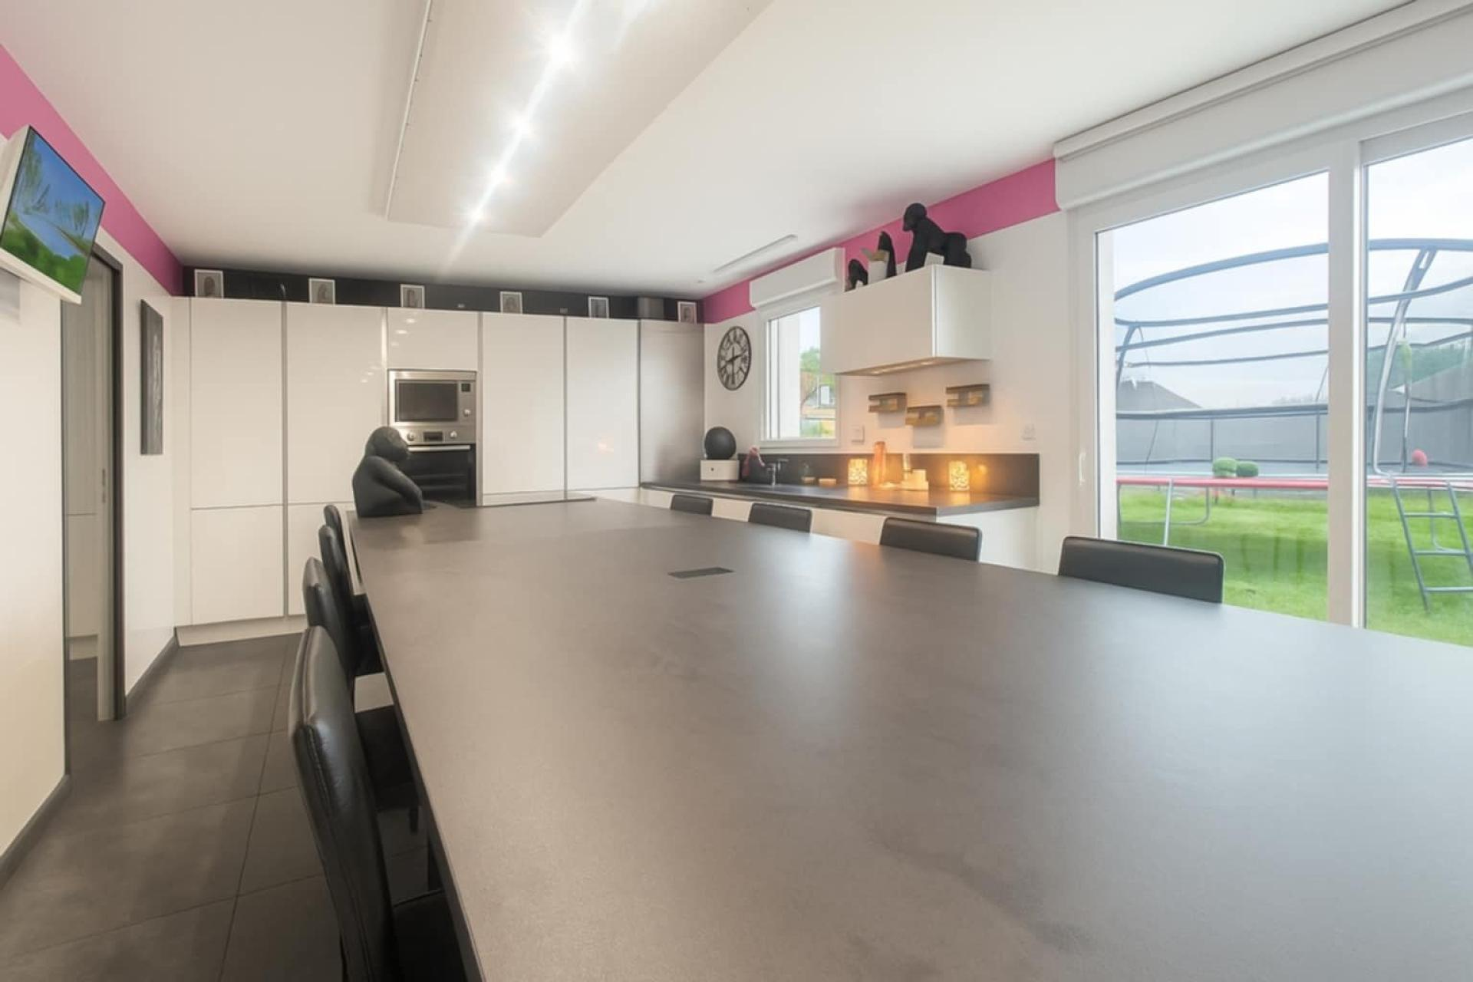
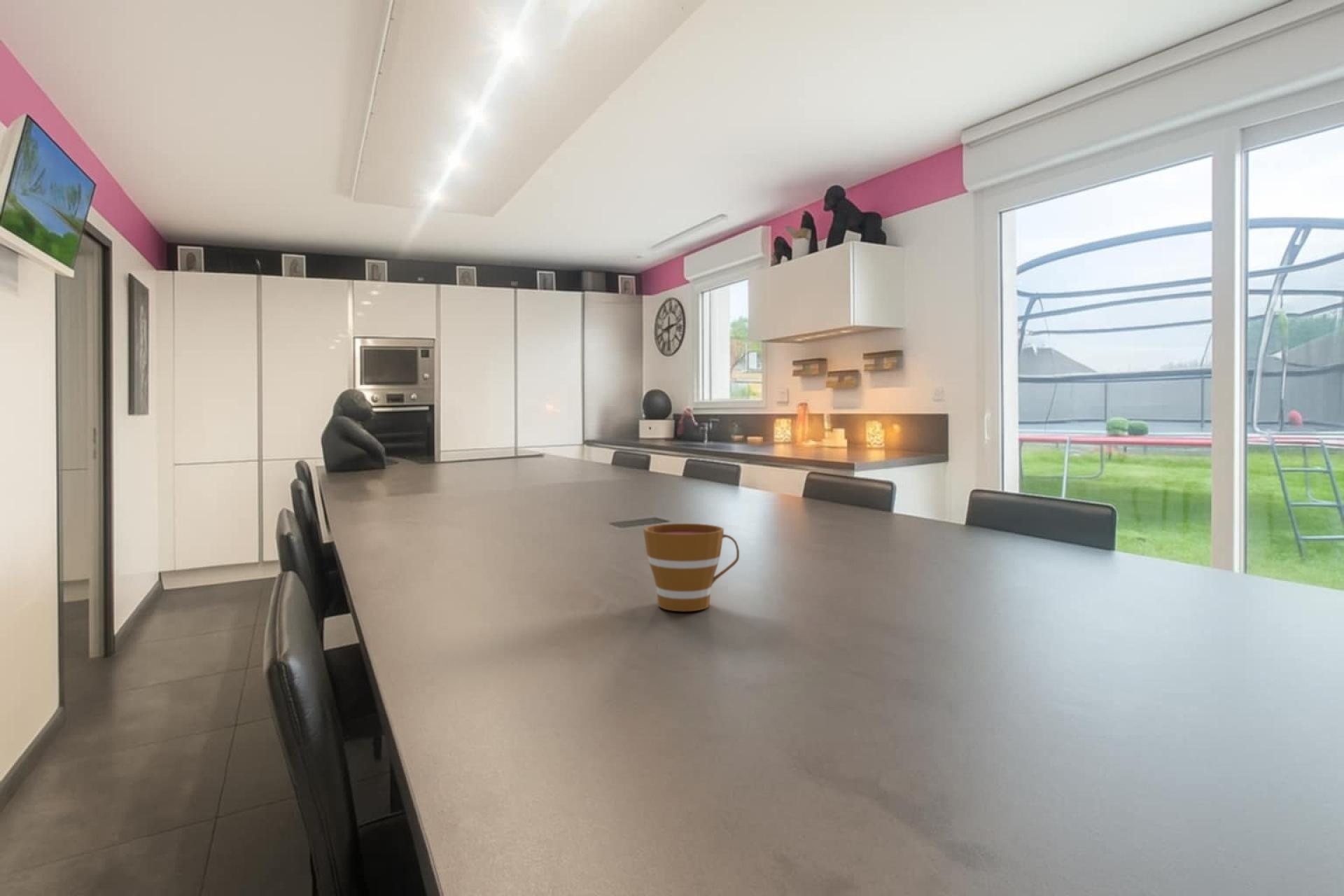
+ cup (691, 566)
